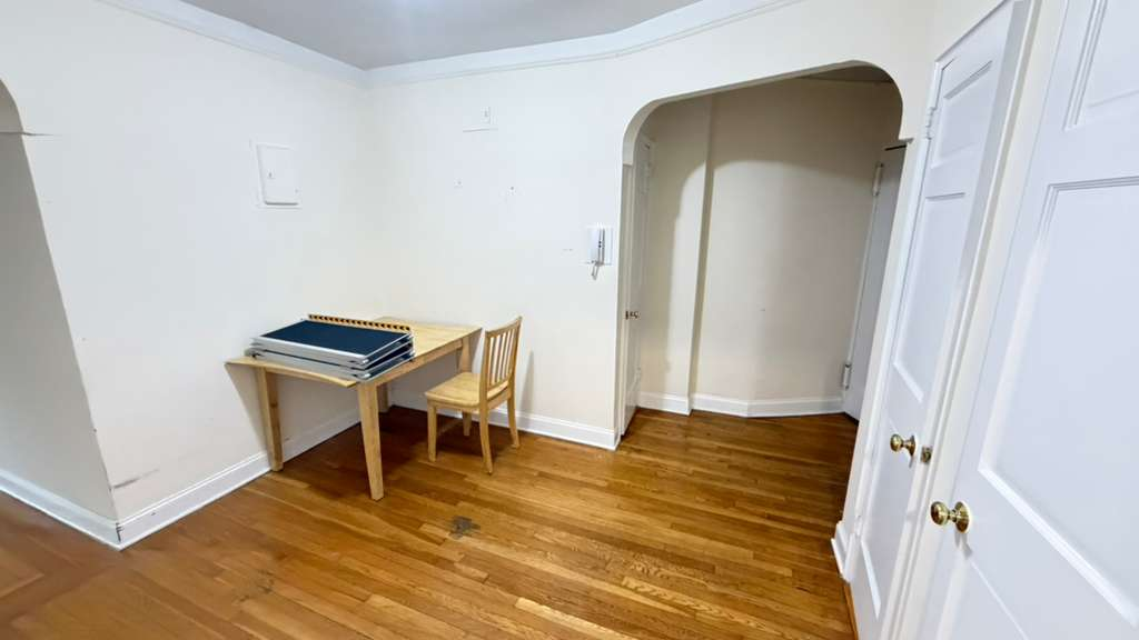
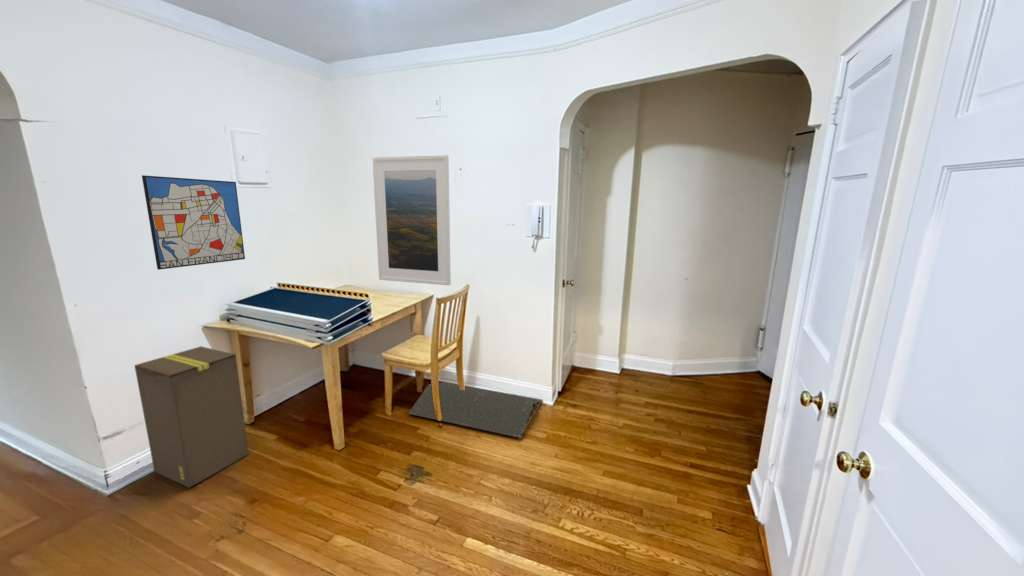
+ wall art (199, 222)
+ cardboard box (195, 412)
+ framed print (411, 221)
+ architectural model (478, 400)
